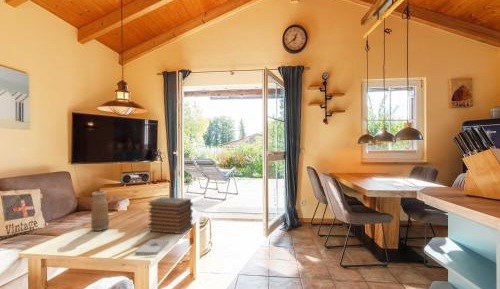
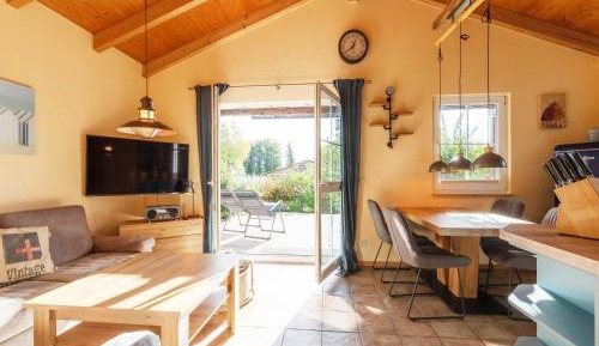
- notepad (153, 246)
- vase (100, 210)
- book stack (170, 214)
